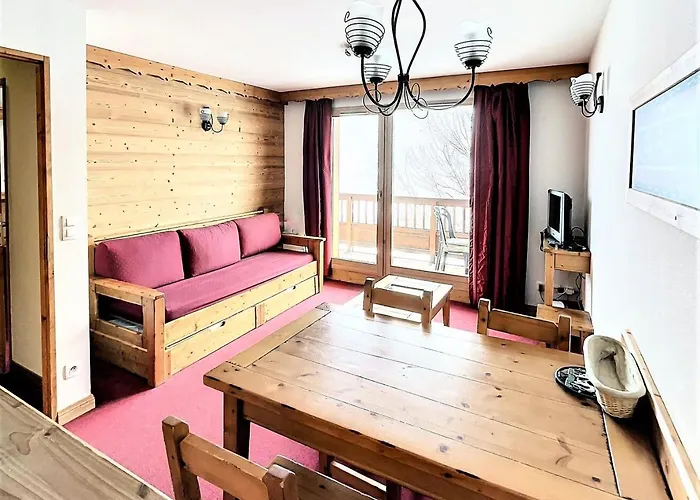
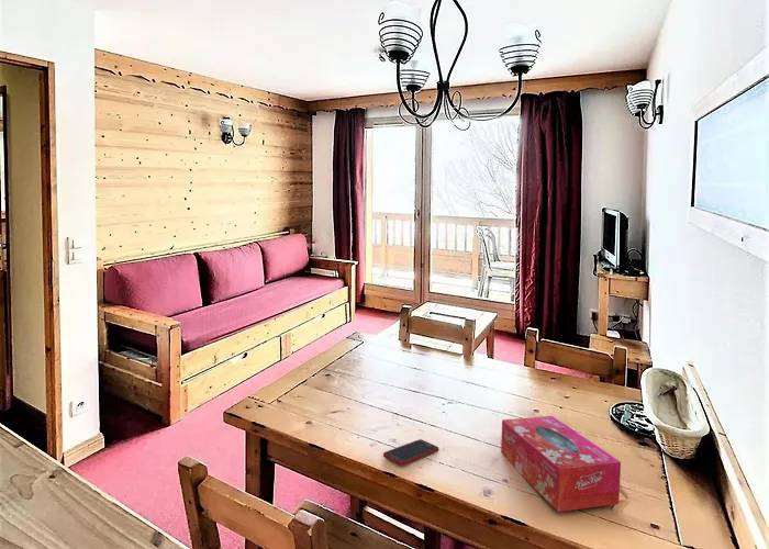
+ tissue box (555, 458)
+ cell phone (411, 451)
